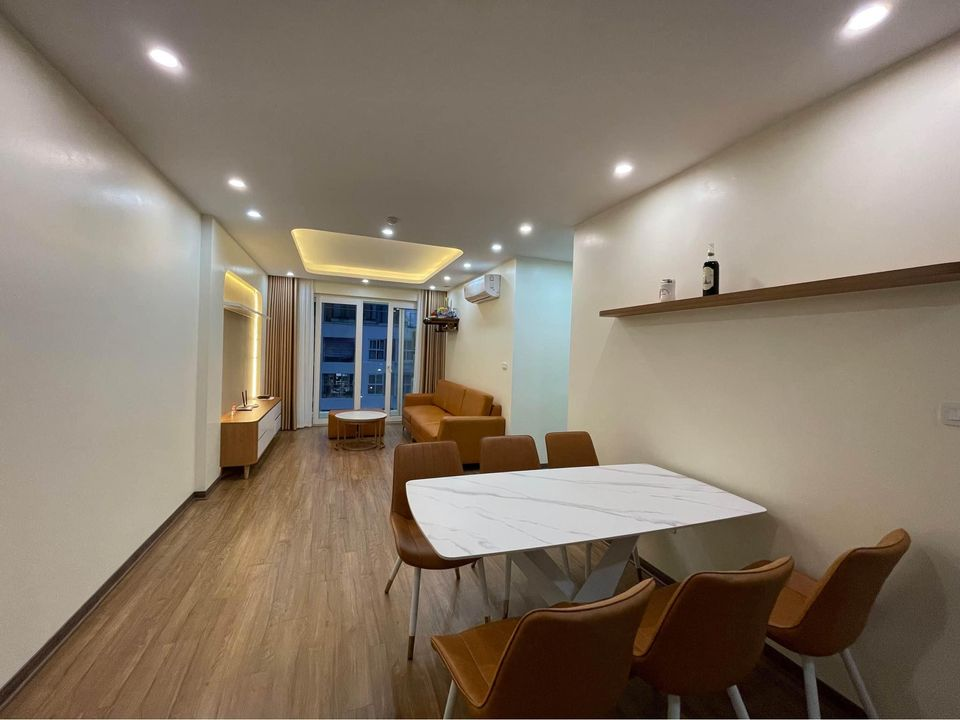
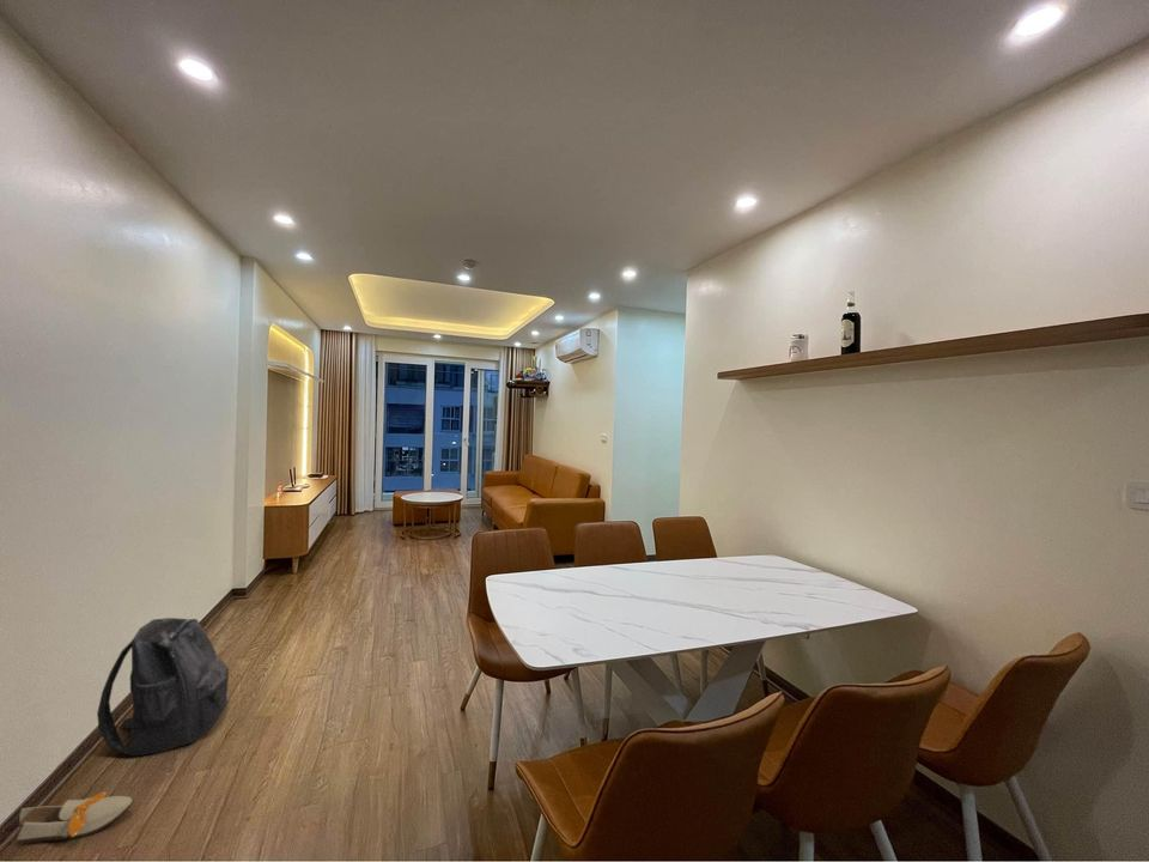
+ shoe (69, 818)
+ backpack (172, 674)
